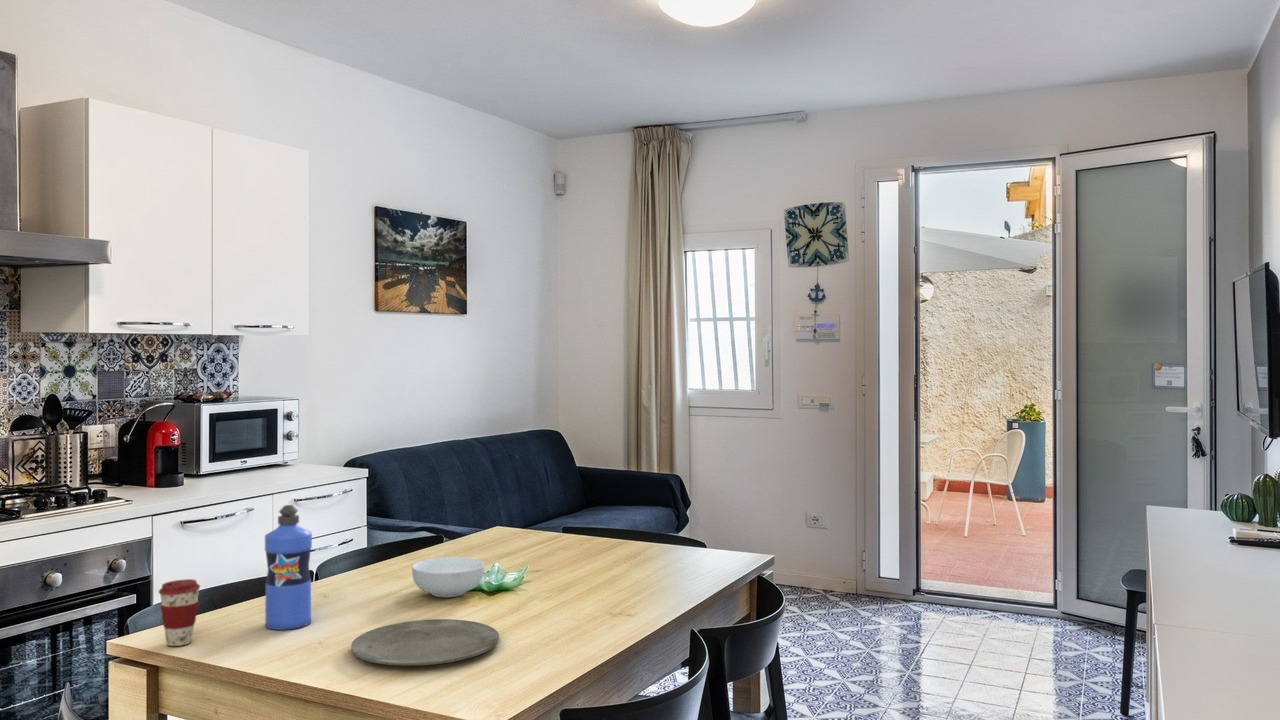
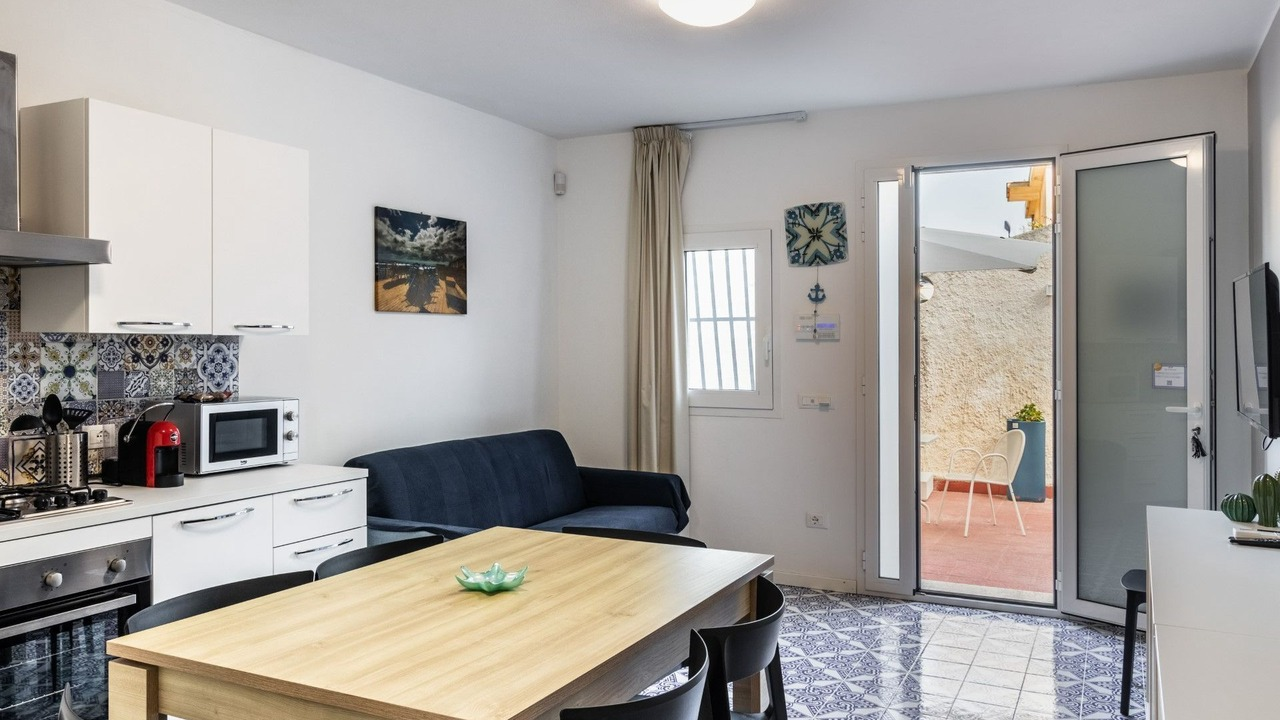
- plate (426, 643)
- cereal bowl (448, 578)
- water bottle (288, 564)
- coffee cup (179, 612)
